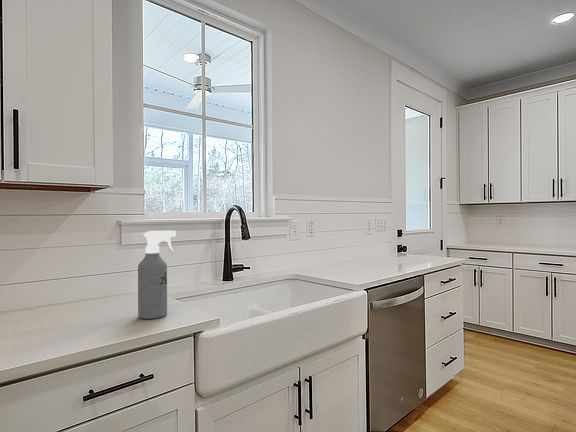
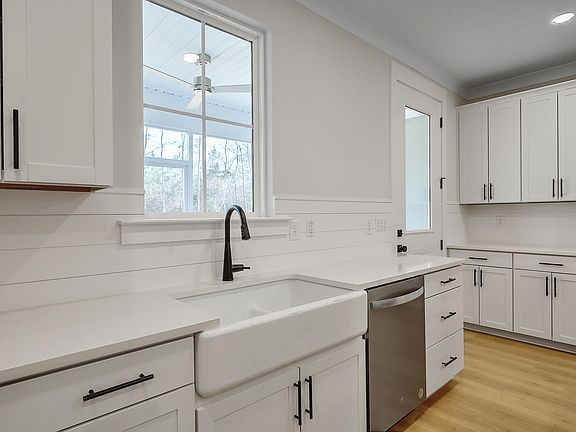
- spray bottle (157, 273)
